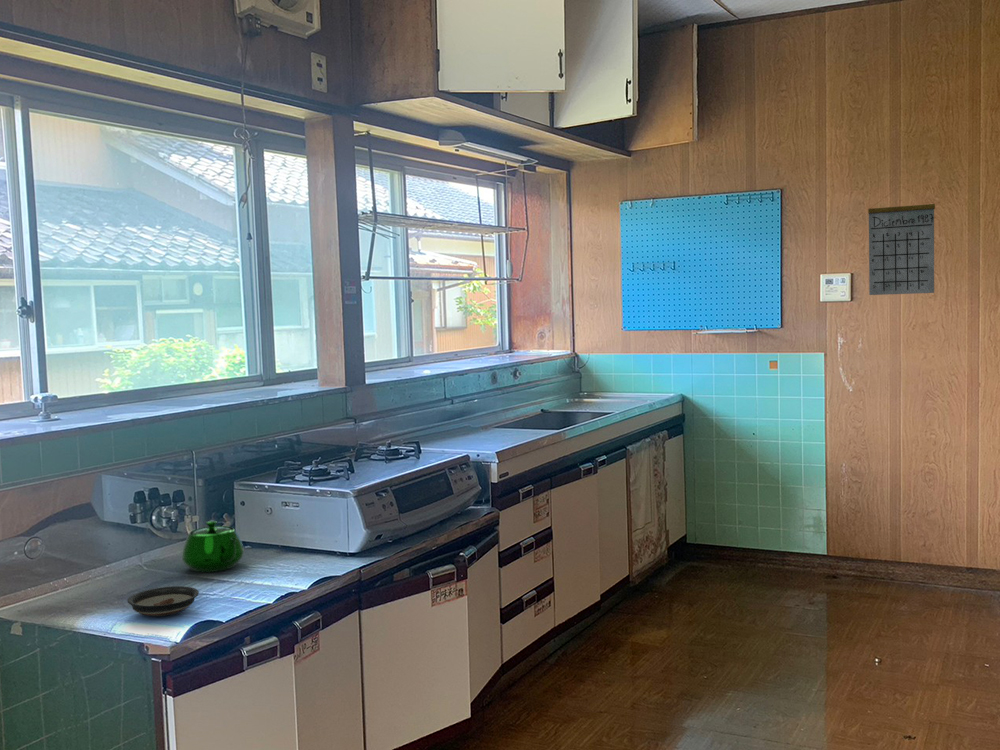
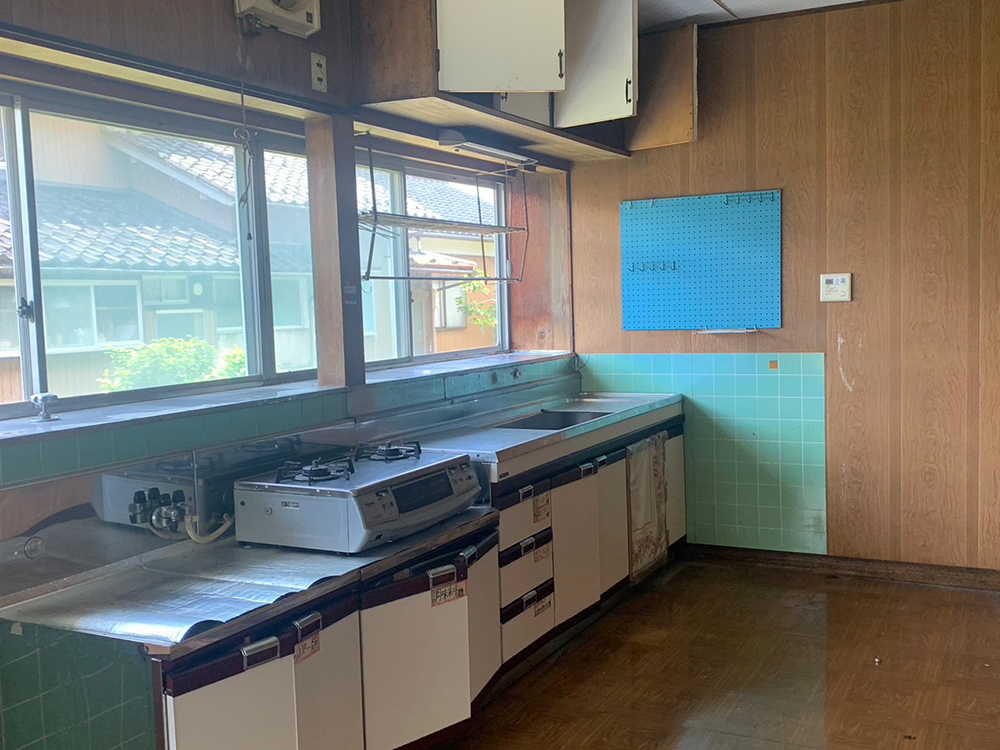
- saucer (164, 603)
- calendar (901, 239)
- teapot (214, 544)
